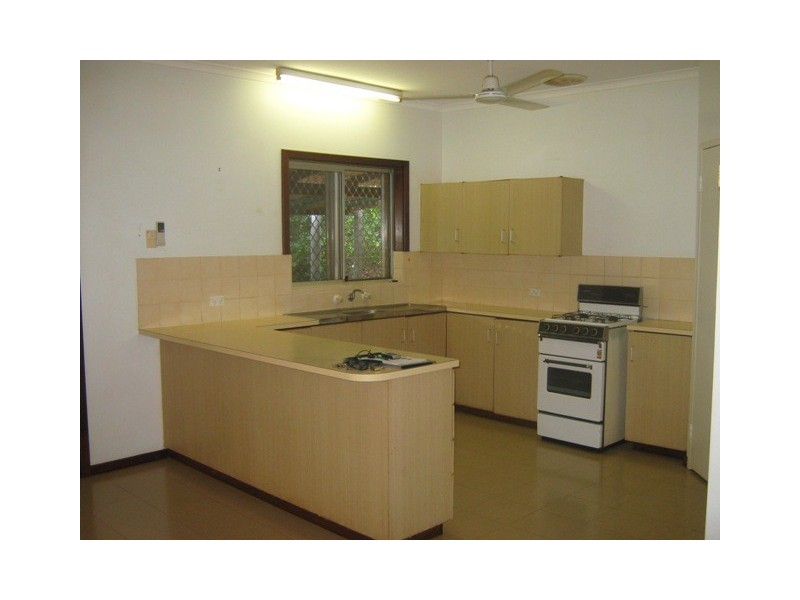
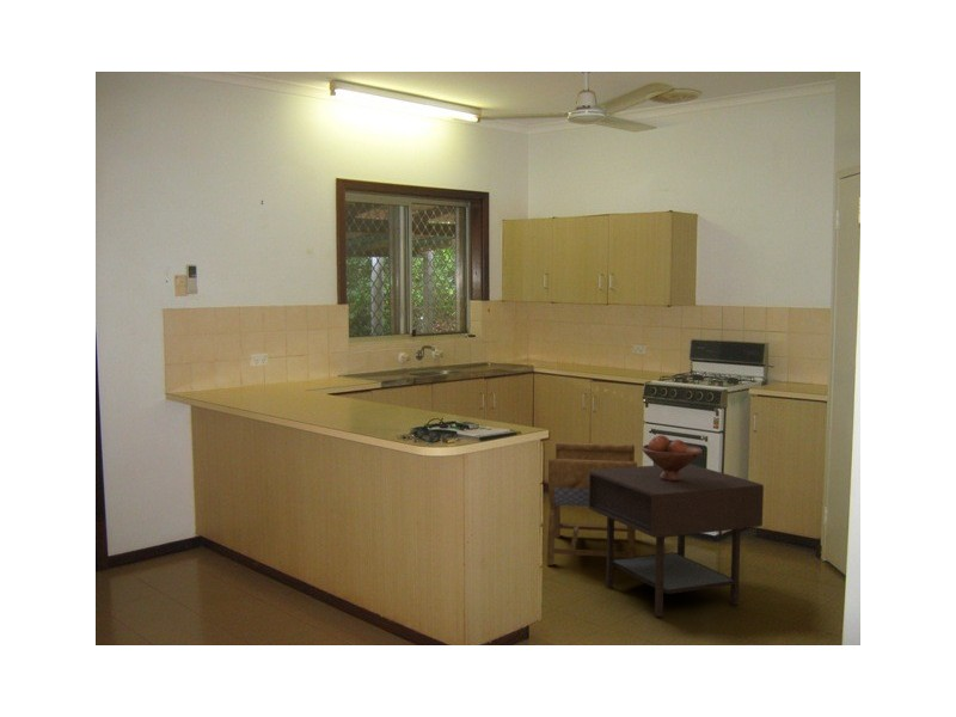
+ side table (670, 535)
+ fruit bowl (670, 456)
+ stool (587, 501)
